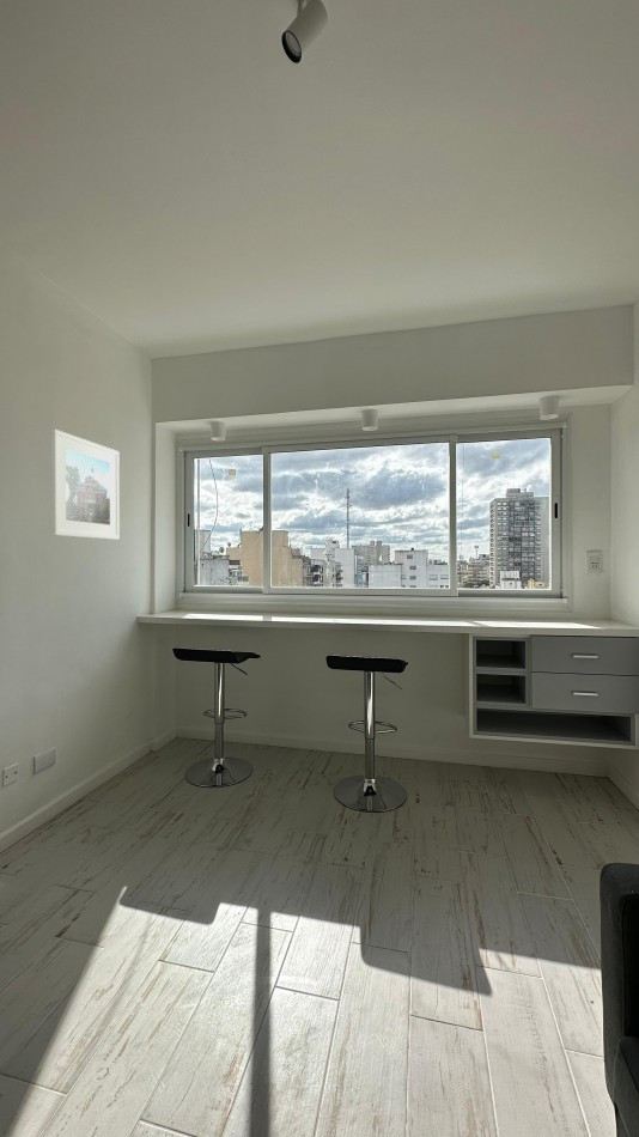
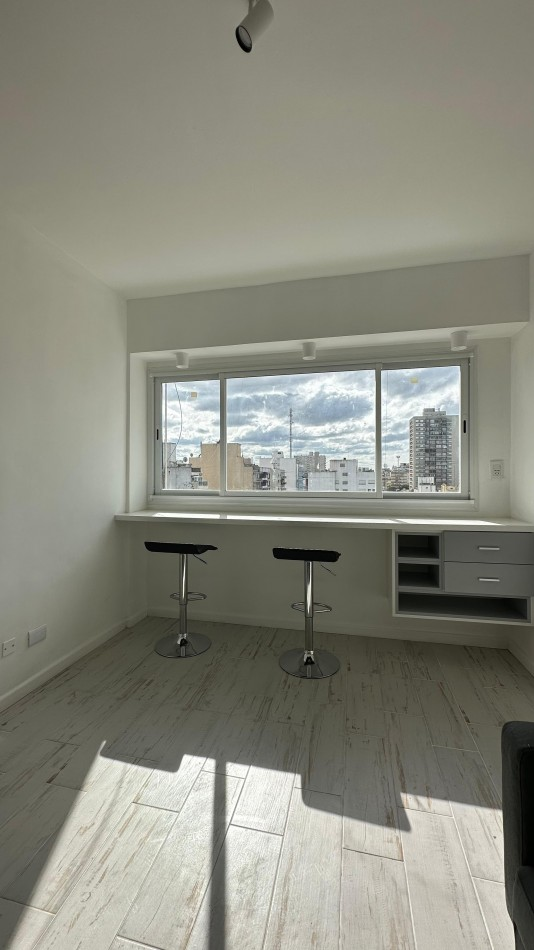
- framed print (87, 490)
